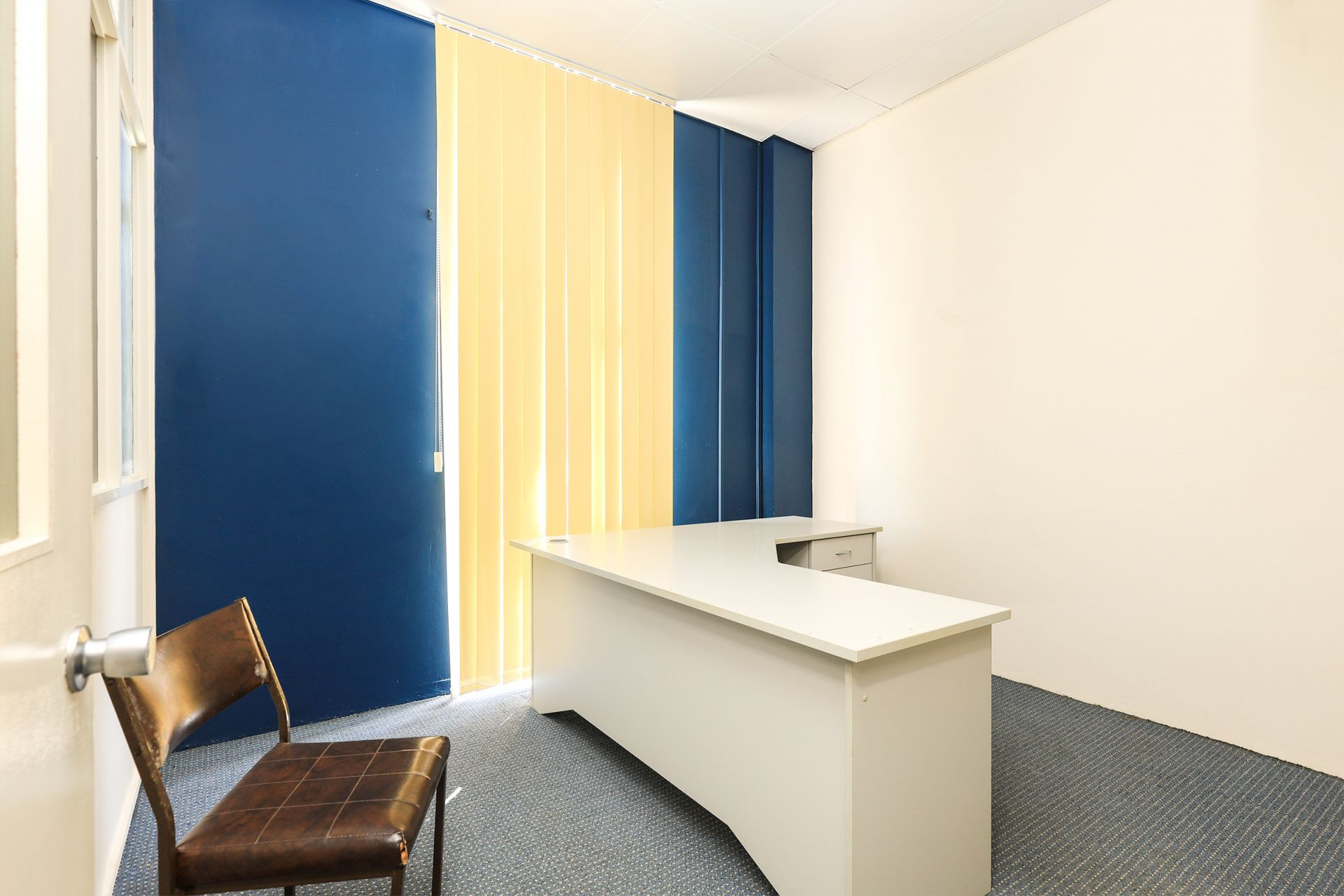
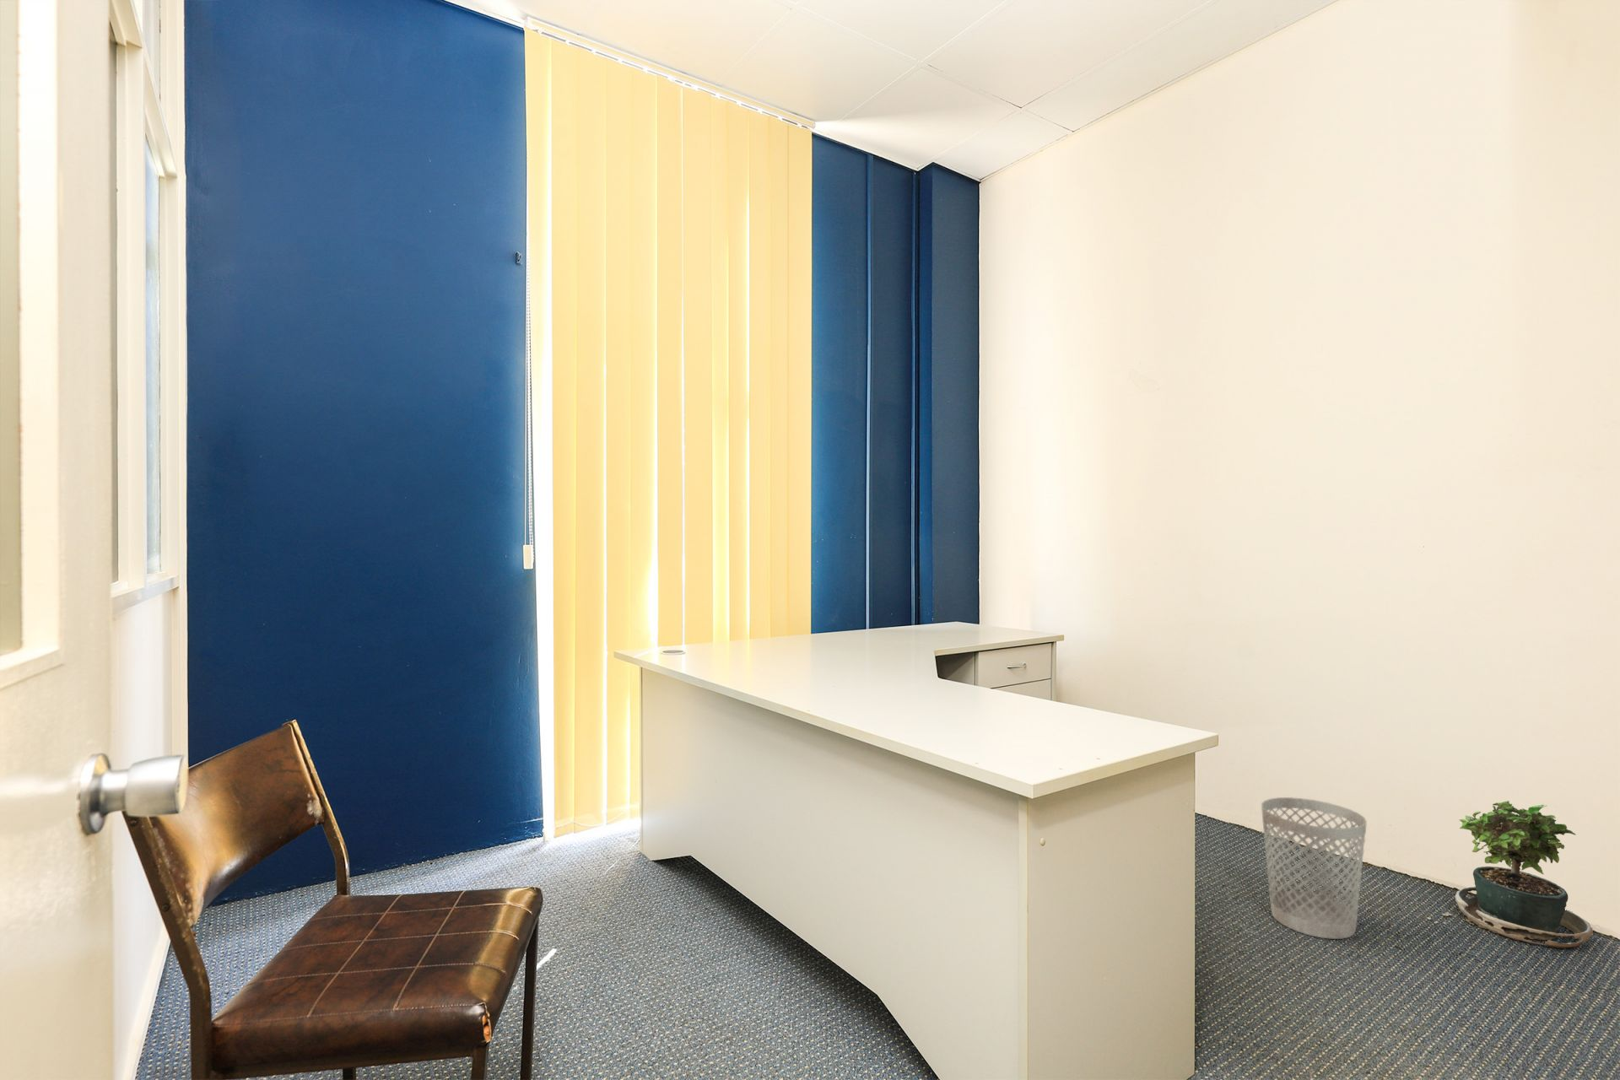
+ potted plant (1512, 862)
+ wastebasket (1311, 867)
